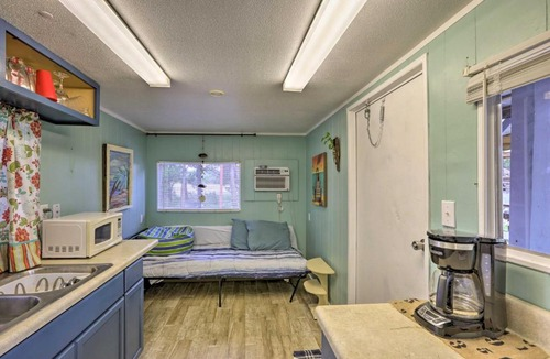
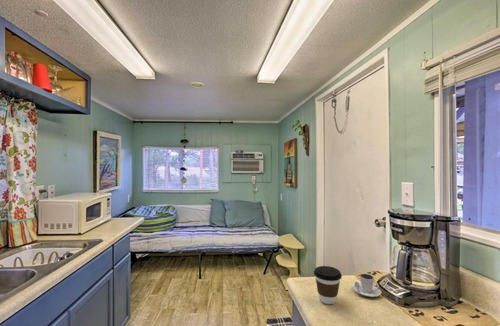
+ coffee cup (327, 285)
+ cappuccino (366, 279)
